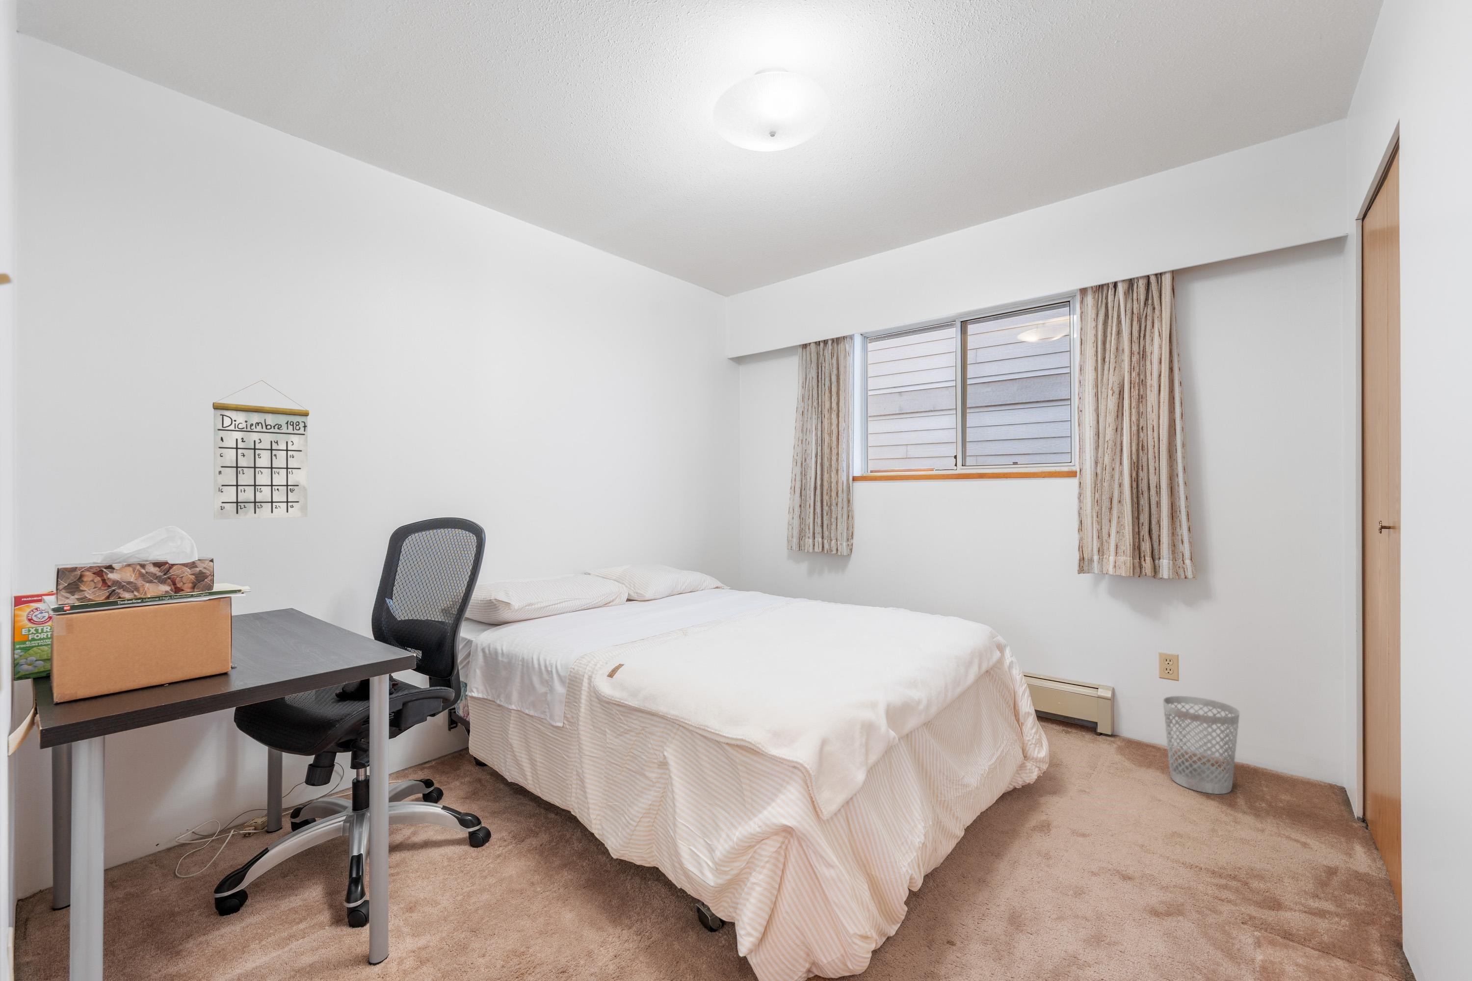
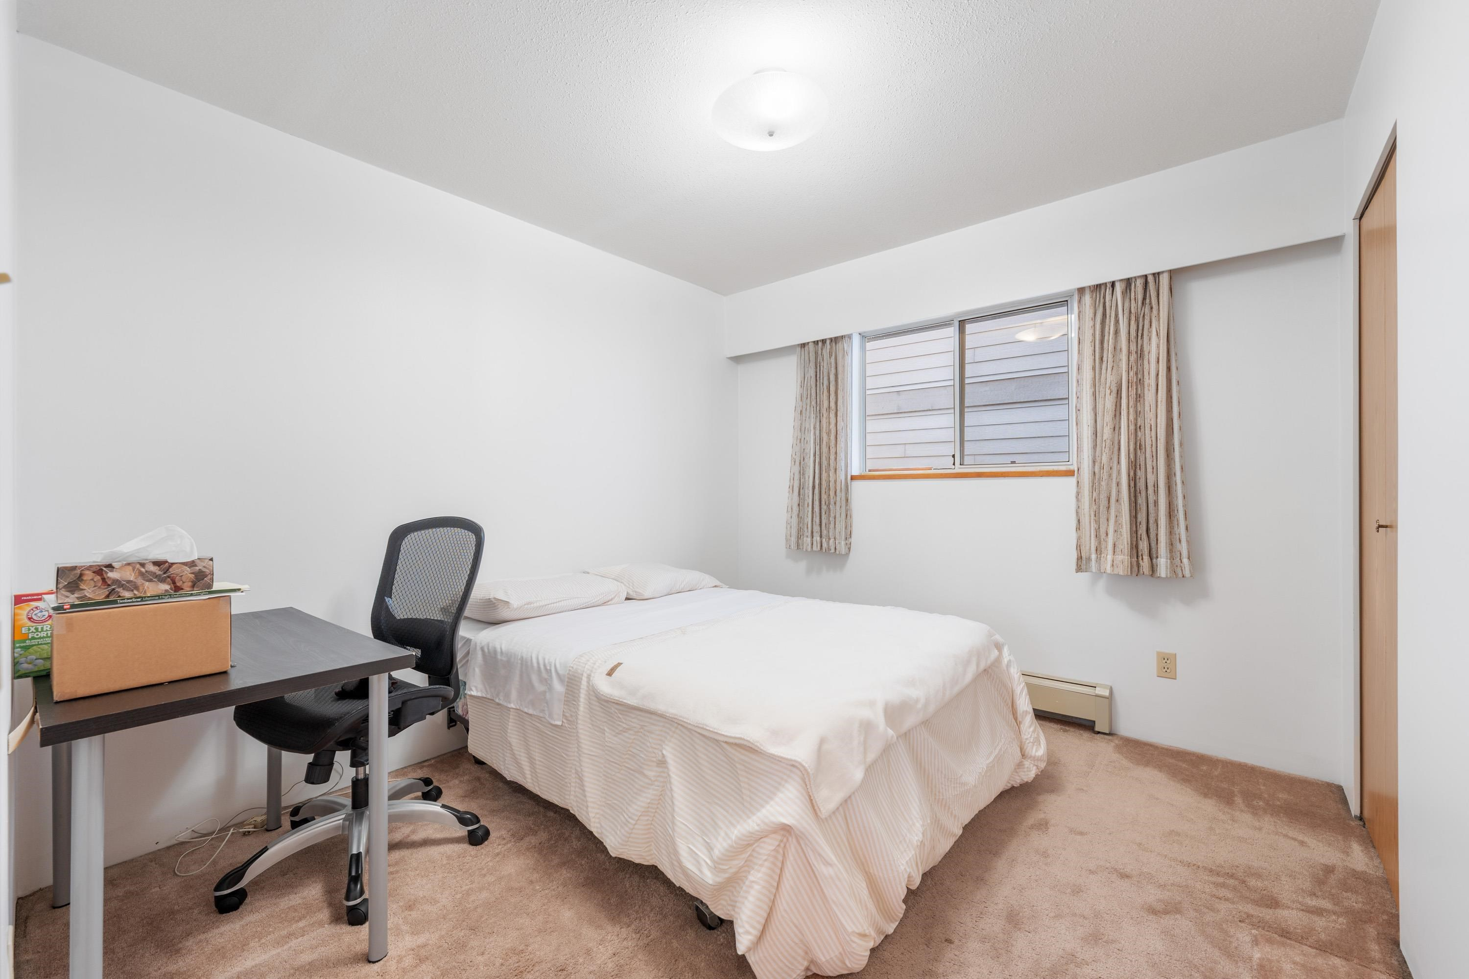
- calendar (263, 449)
- wastebasket (1199, 745)
